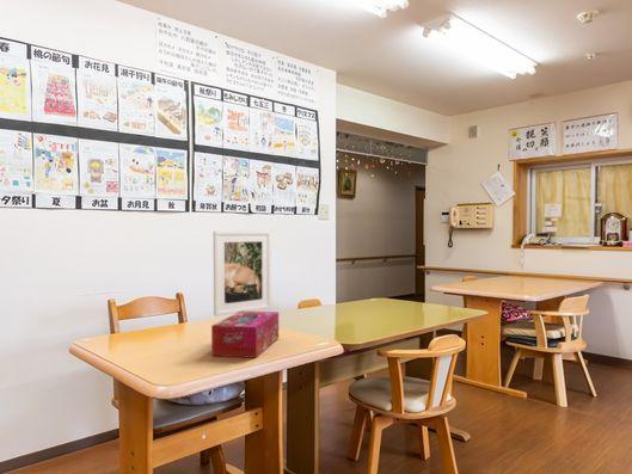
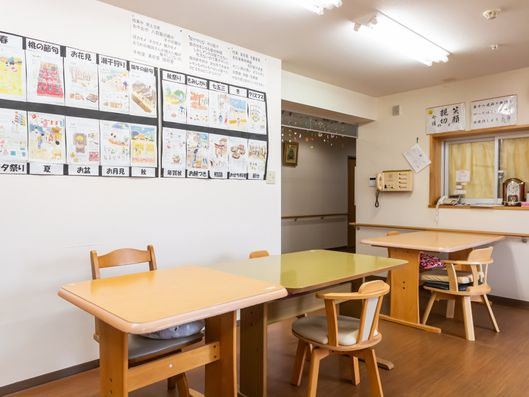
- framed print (243, 271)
- tissue box (247, 332)
